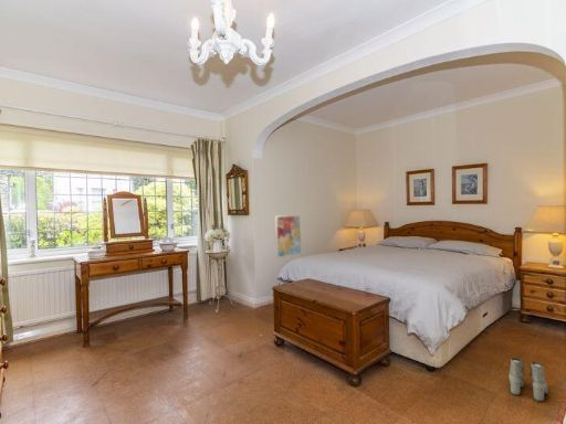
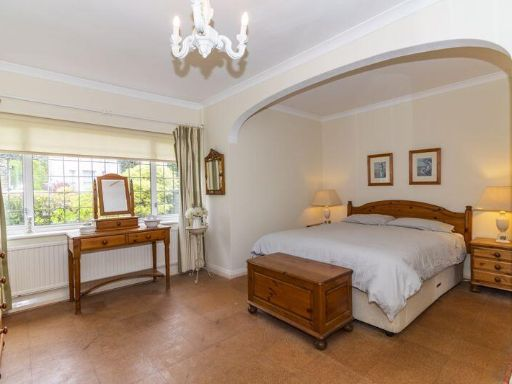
- wall art (289, 235)
- boots (530, 374)
